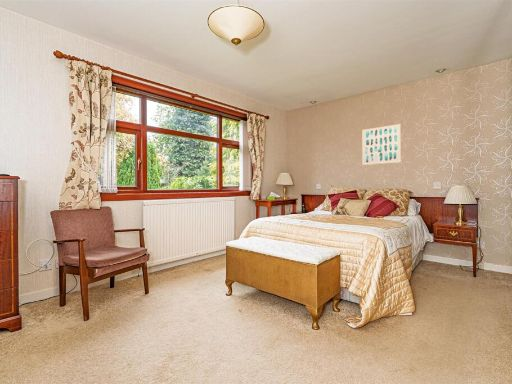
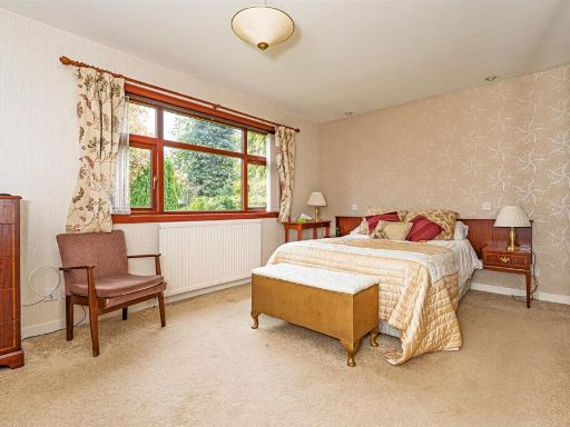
- wall art (380, 145)
